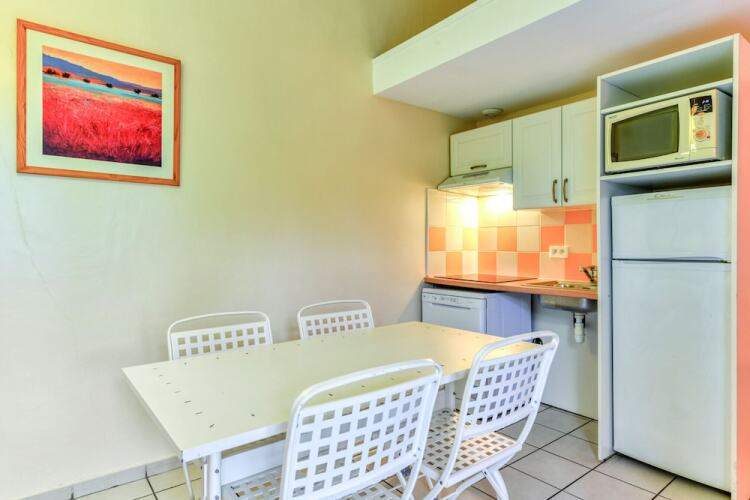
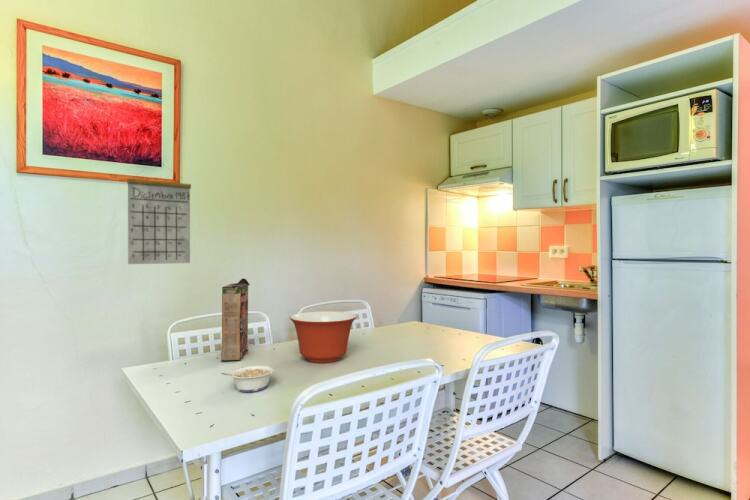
+ legume (251, 378)
+ calendar (160, 212)
+ cereal box (235, 317)
+ mixing bowl (323, 337)
